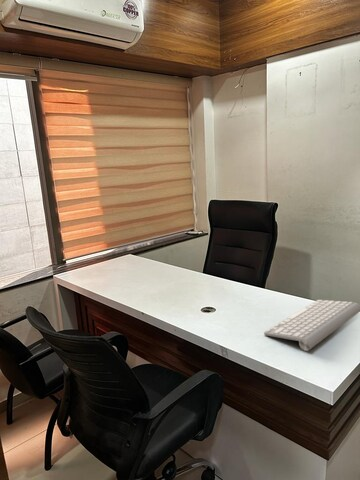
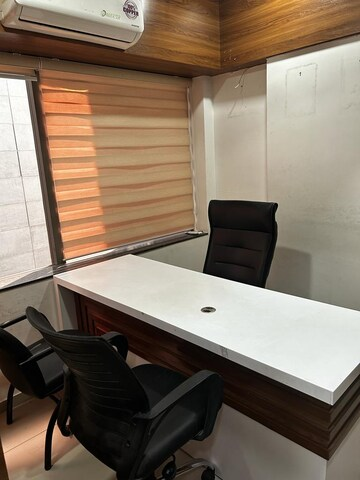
- computer keyboard (314, 318)
